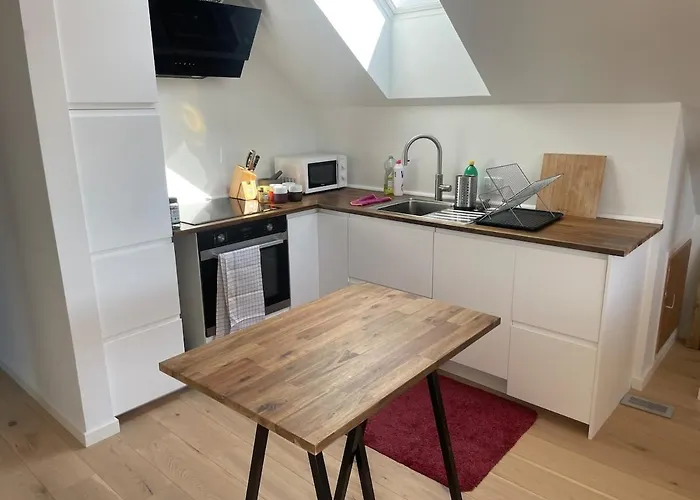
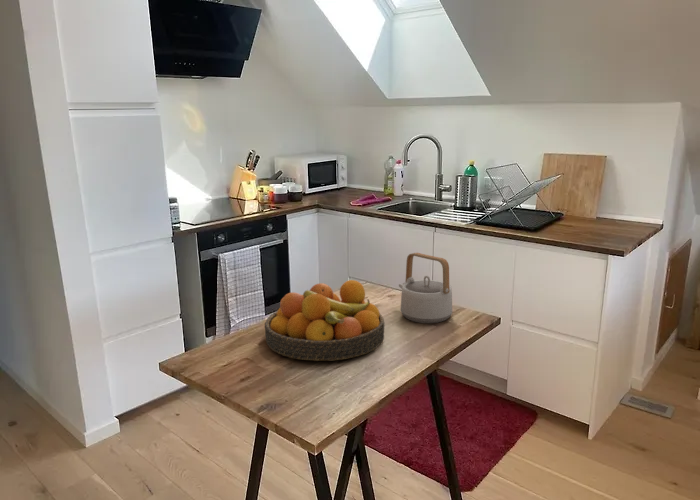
+ teapot (423, 285)
+ fruit bowl (324, 311)
